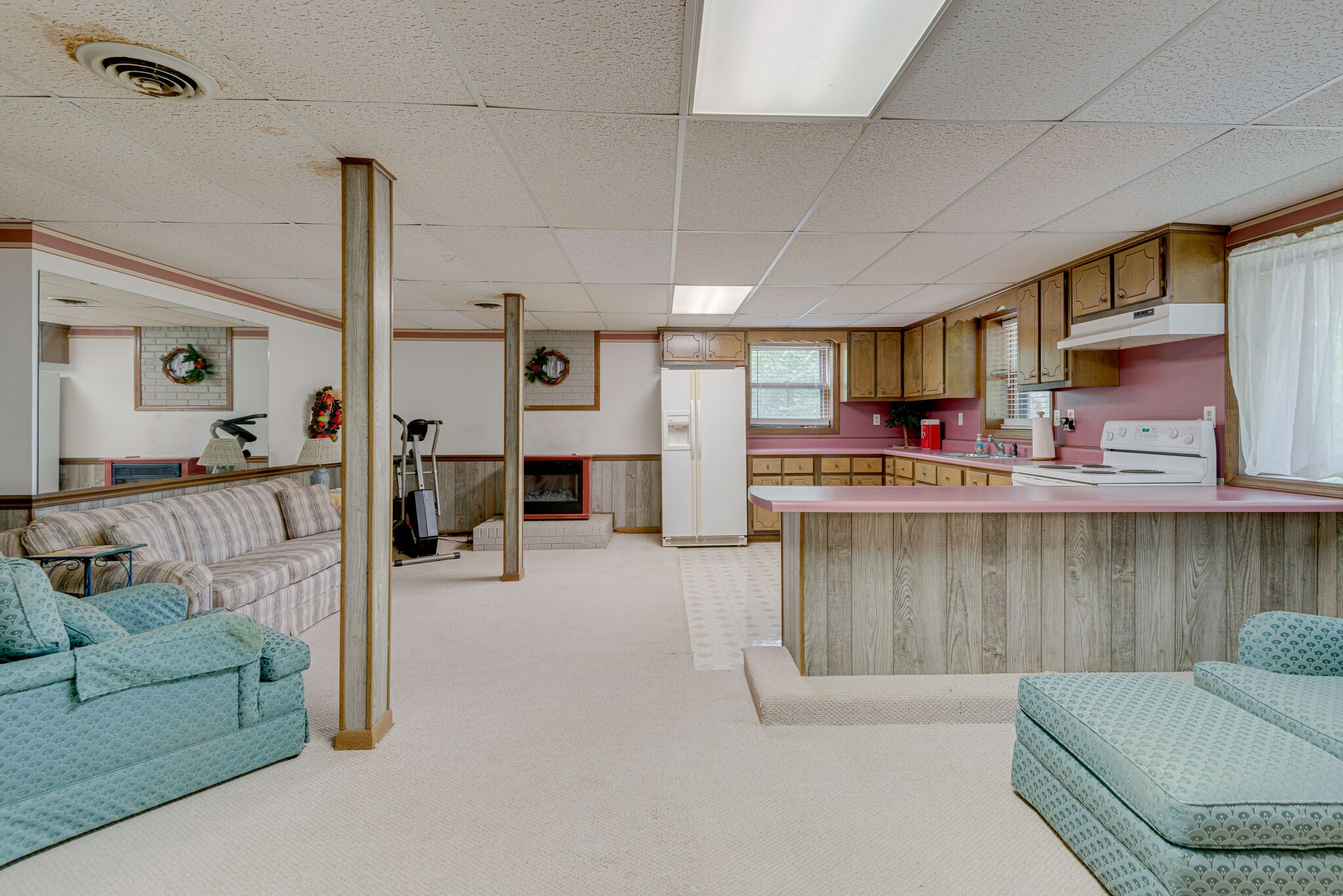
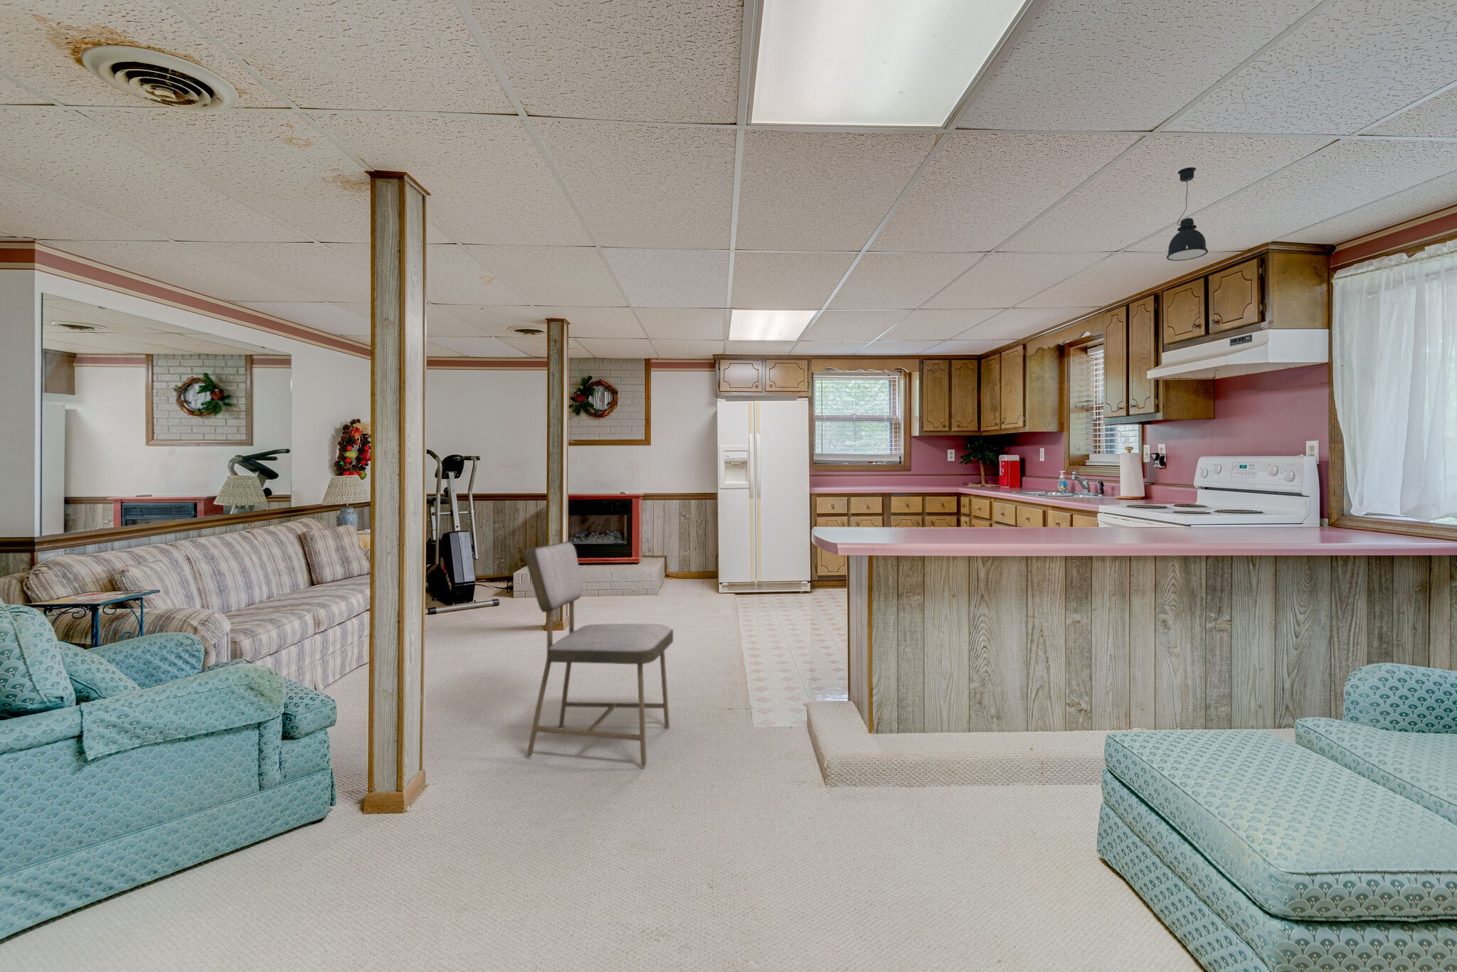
+ pendant light (1187, 215)
+ dining chair (603, 643)
